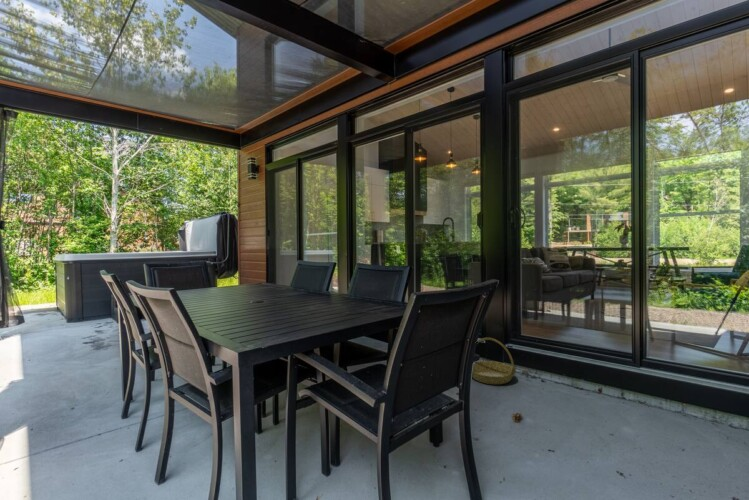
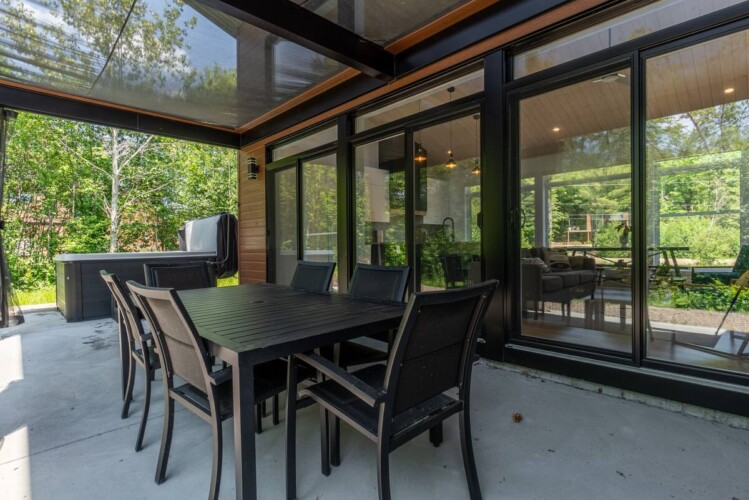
- basket (490, 361)
